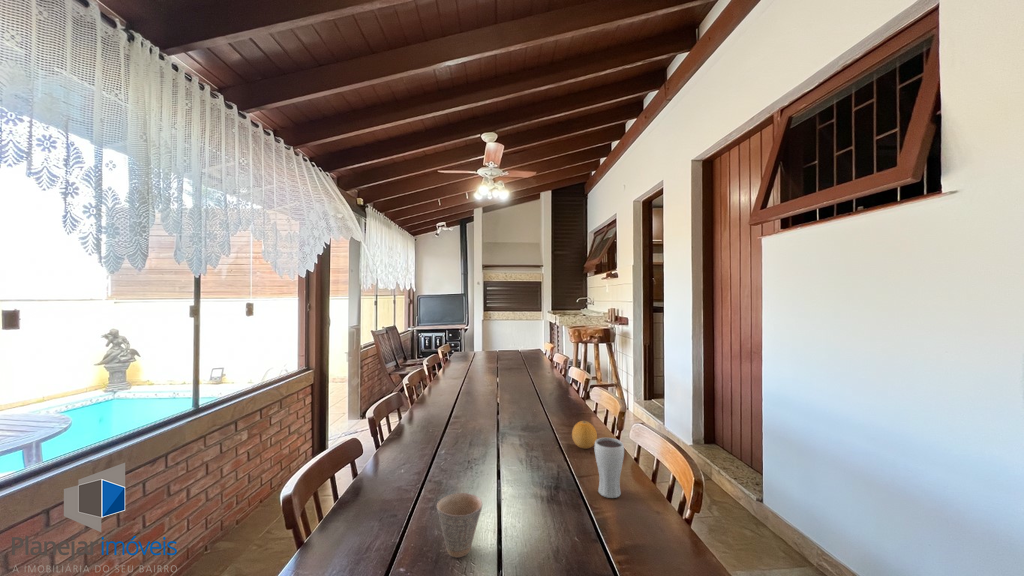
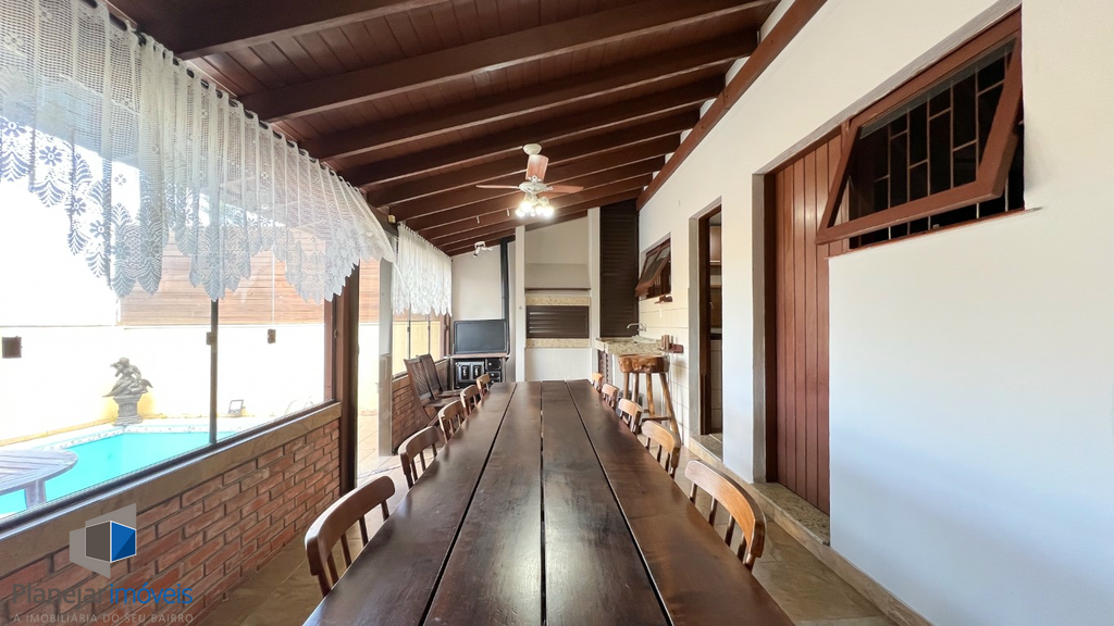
- drinking glass (609, 467)
- cup (459, 525)
- fruit (584, 434)
